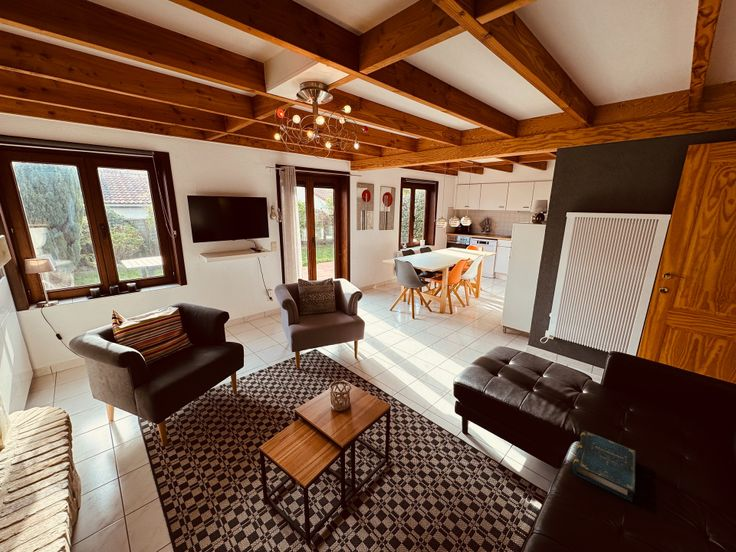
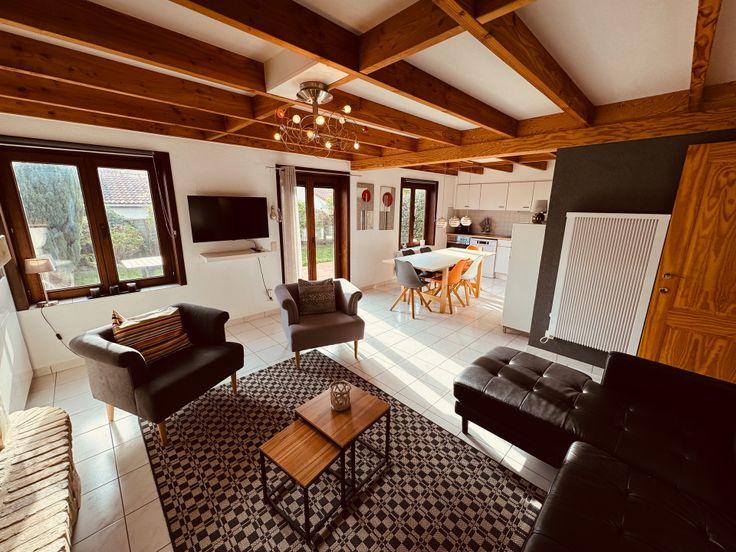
- book (604, 461)
